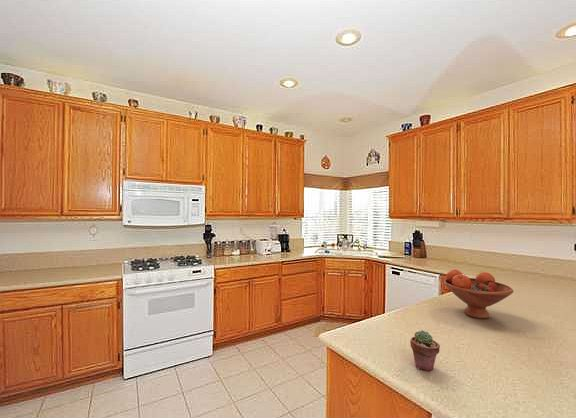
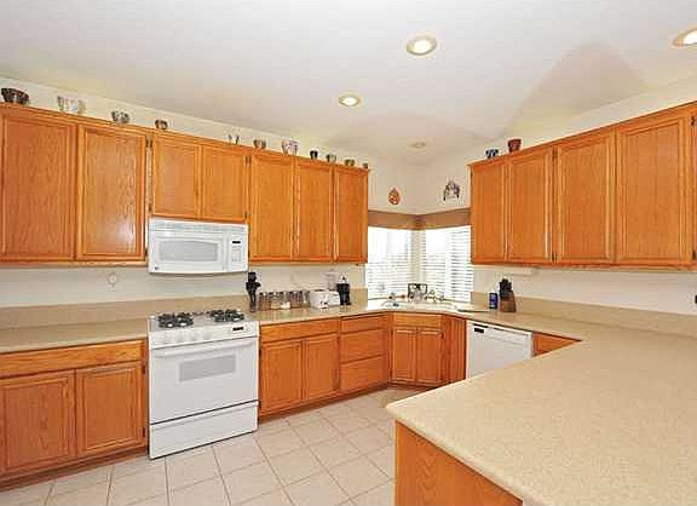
- fruit bowl (476, 293)
- potted succulent (424, 348)
